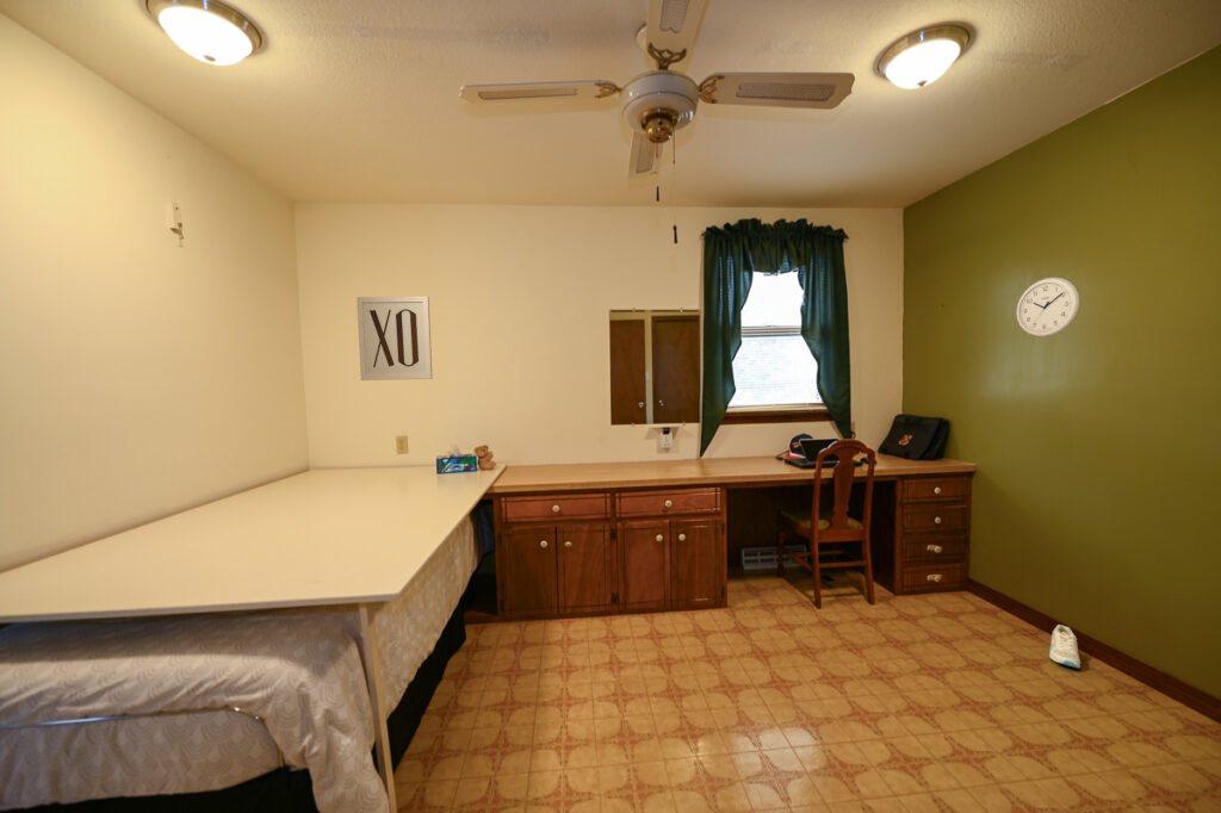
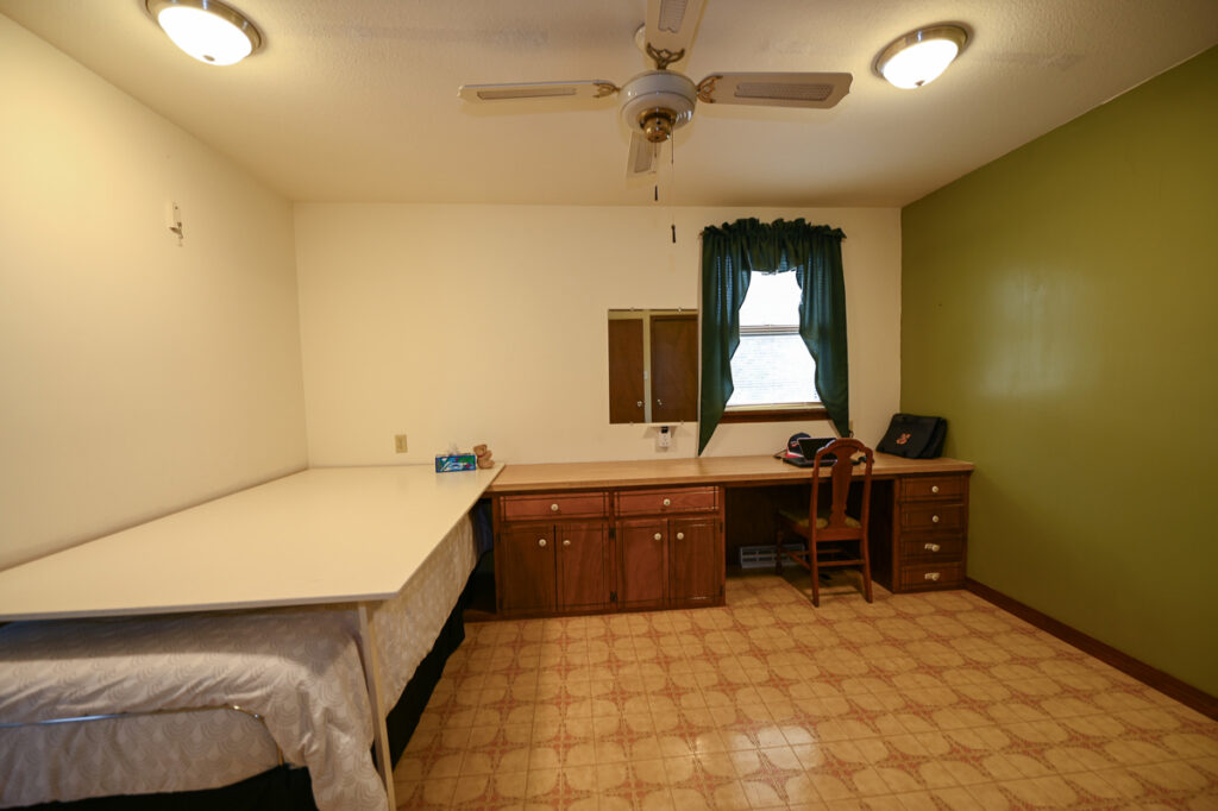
- wall art (395, 337)
- sneaker (1065, 645)
- wall clock (1045, 308)
